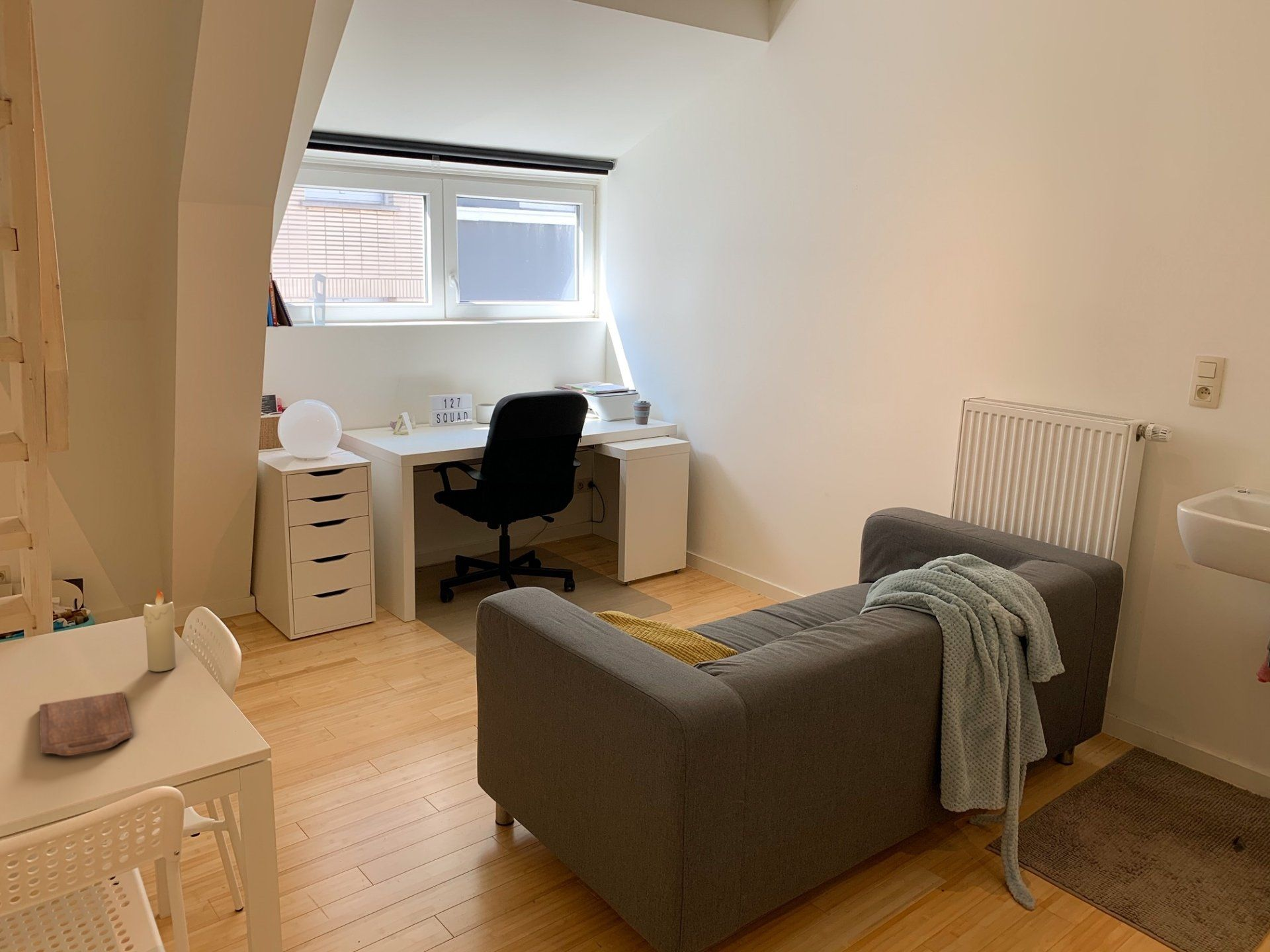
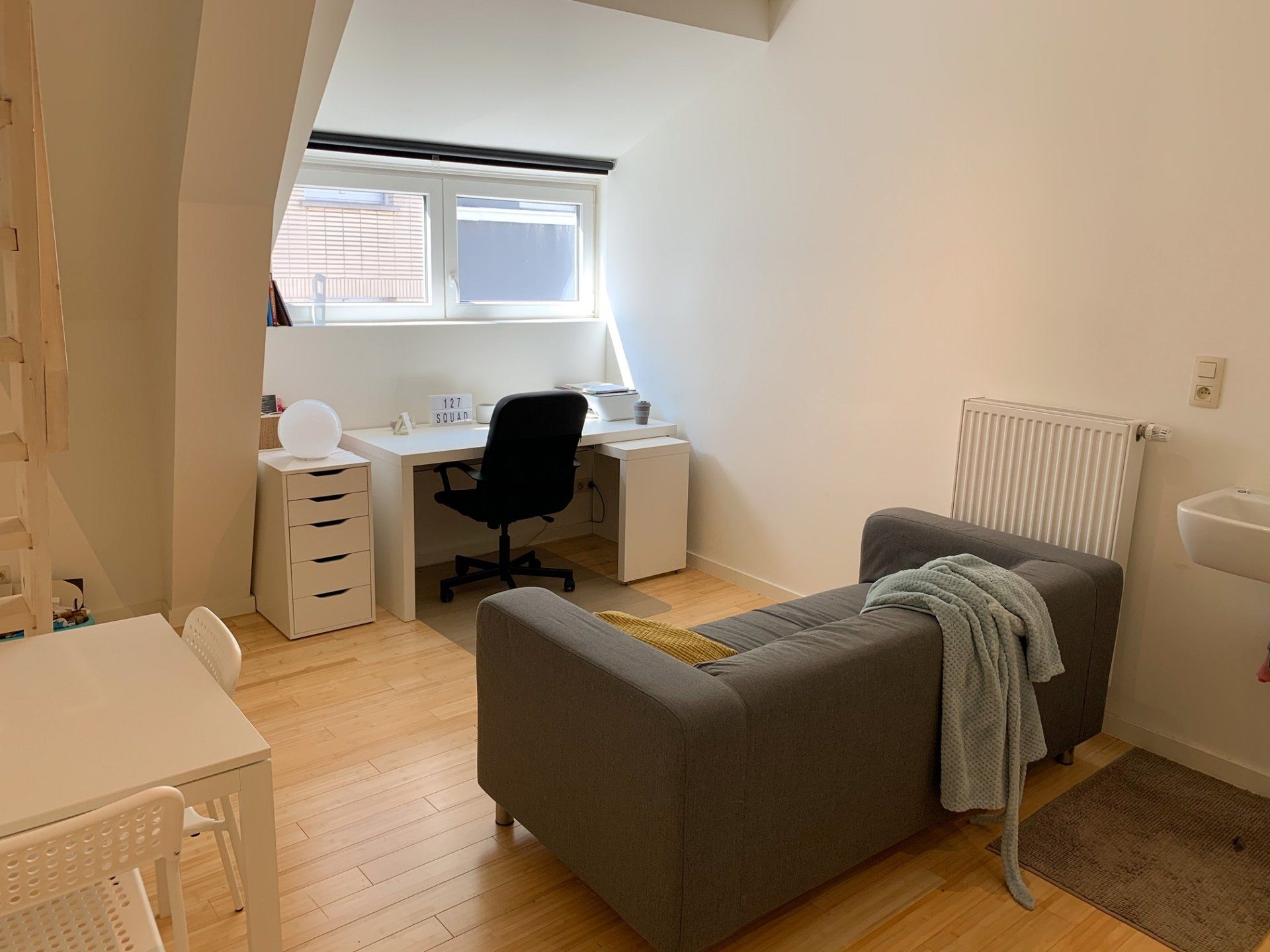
- cutting board (85, 723)
- candle (159, 628)
